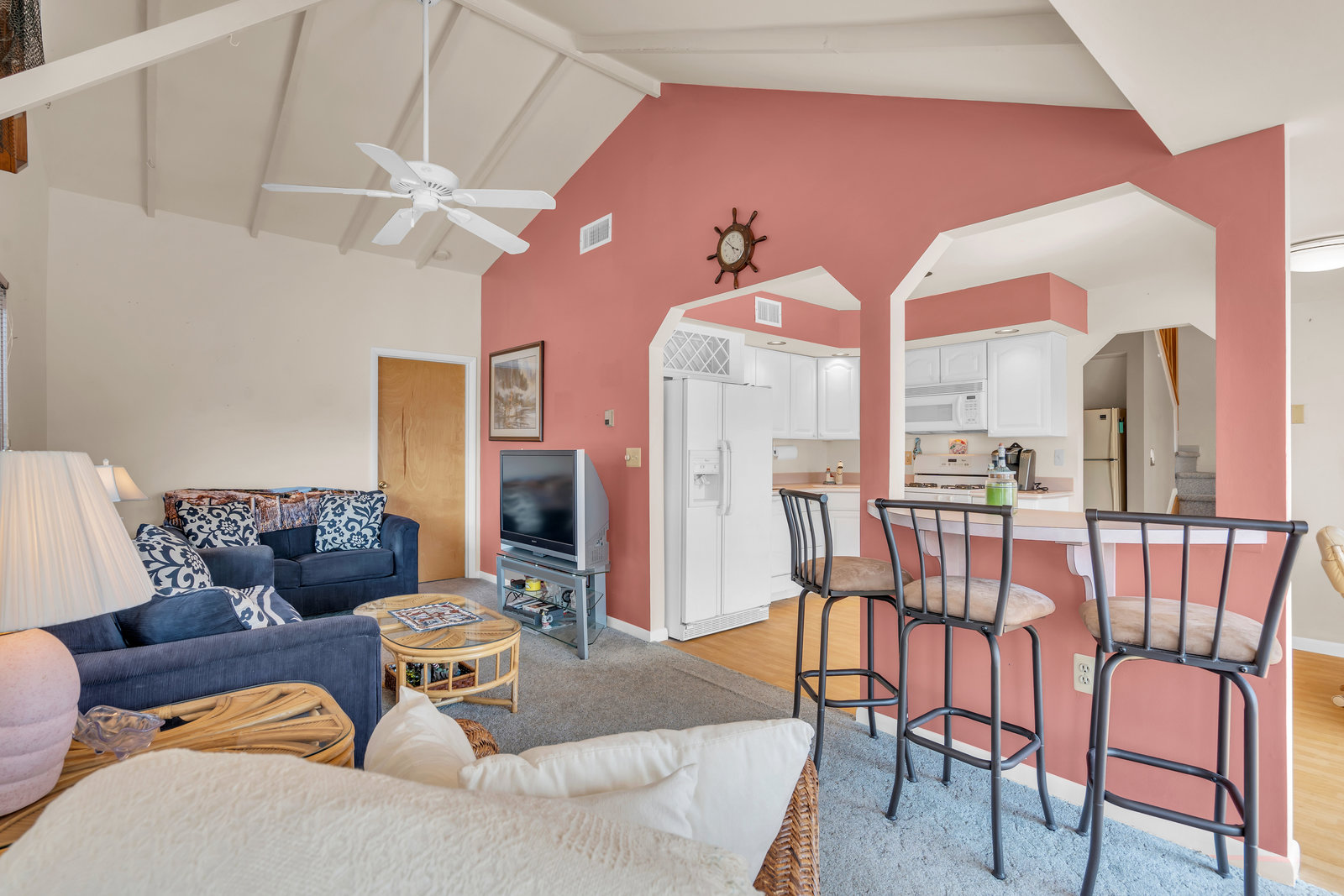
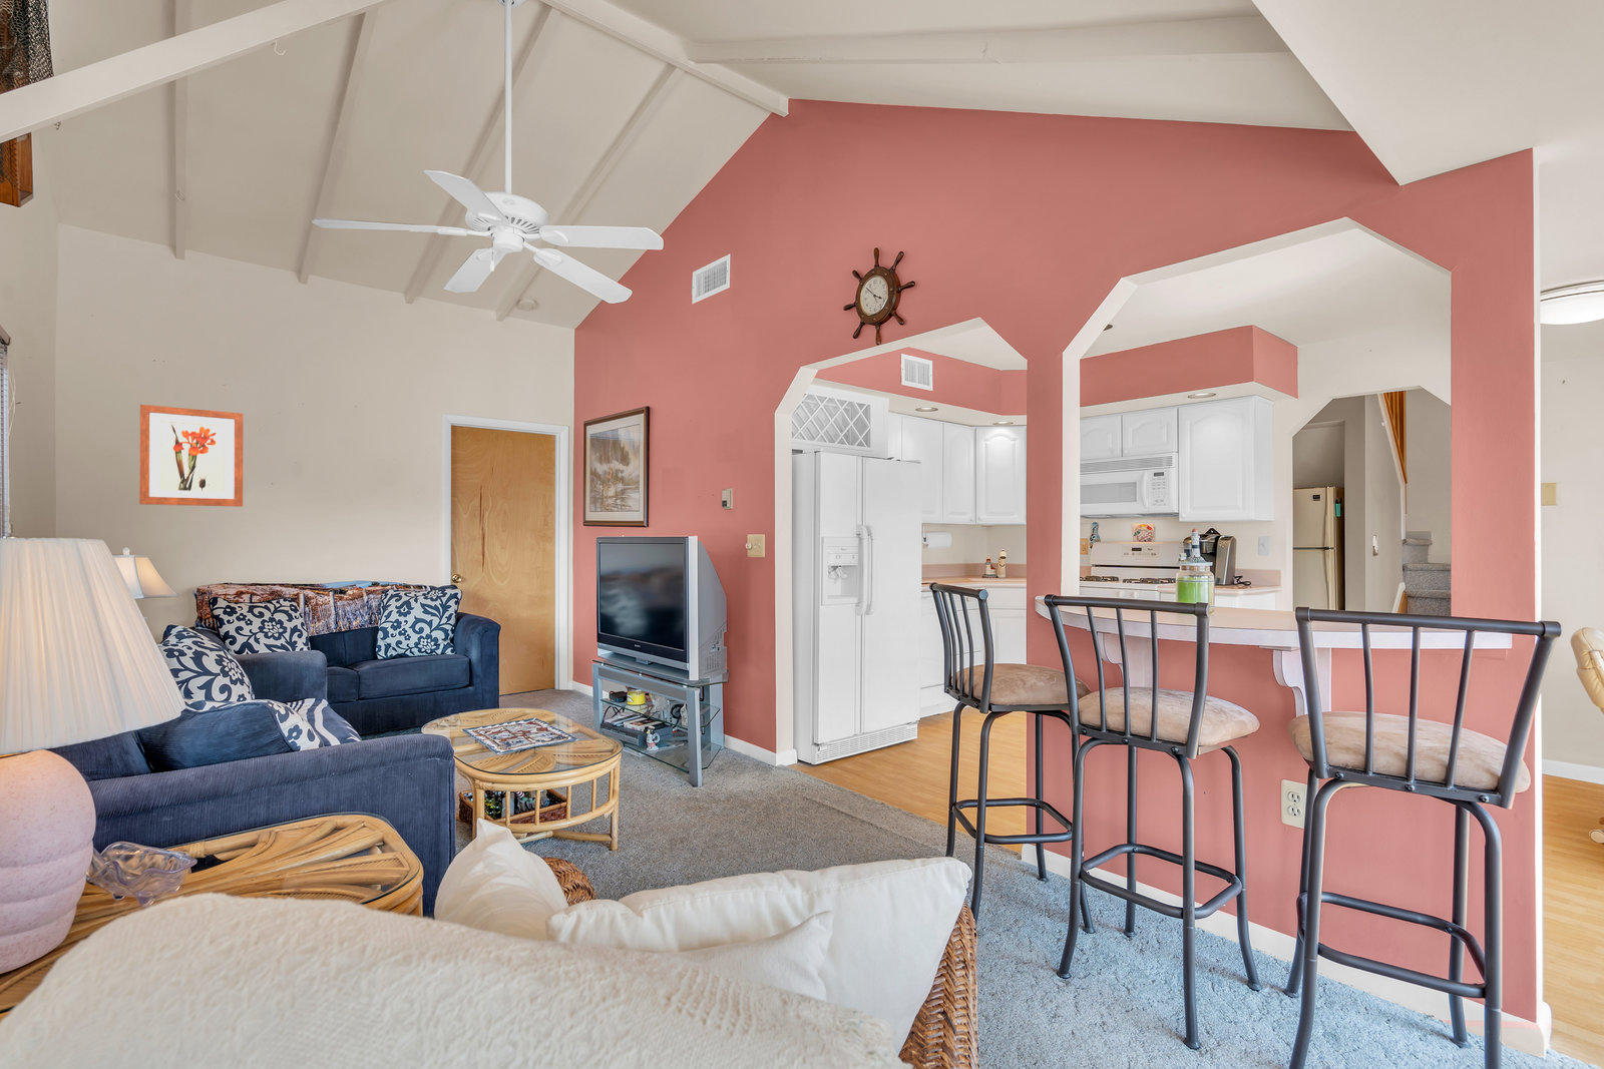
+ wall art (192, 457)
